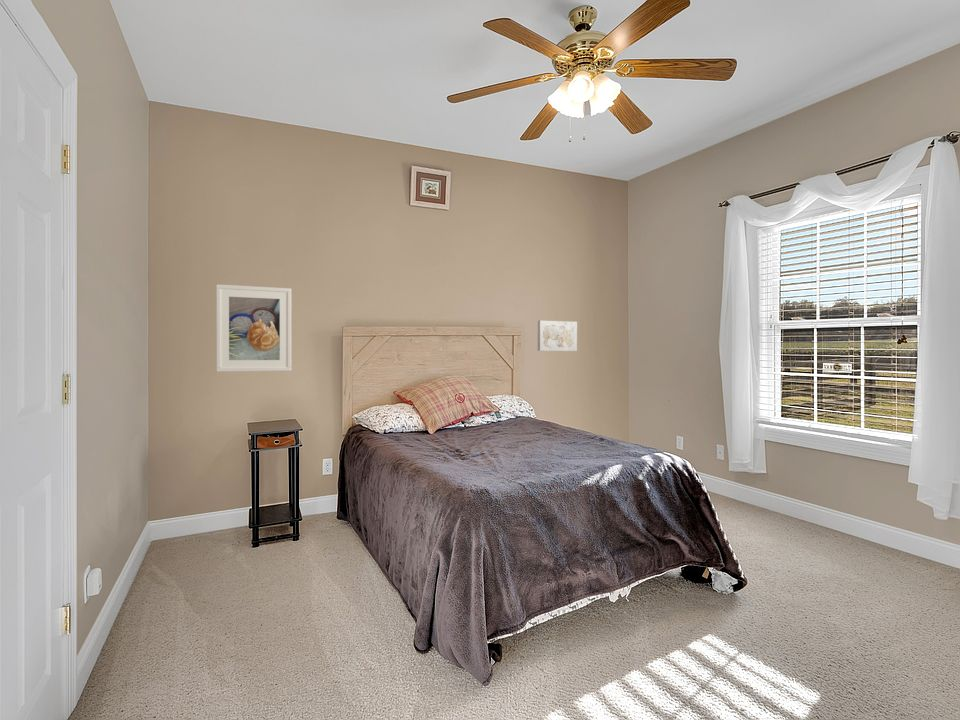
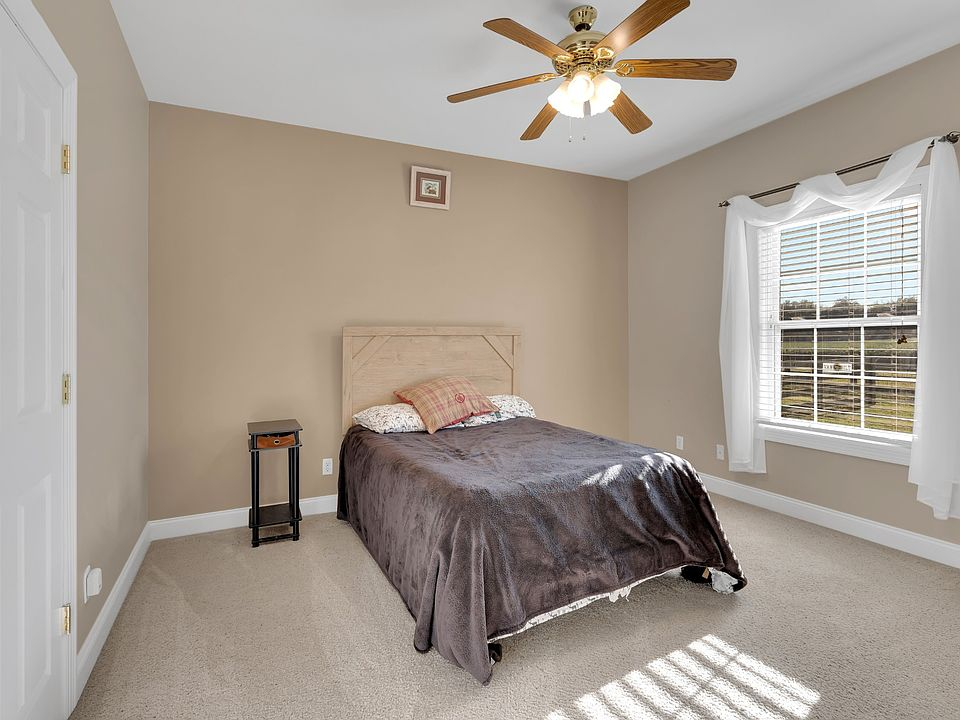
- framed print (254, 328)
- wall art (557, 336)
